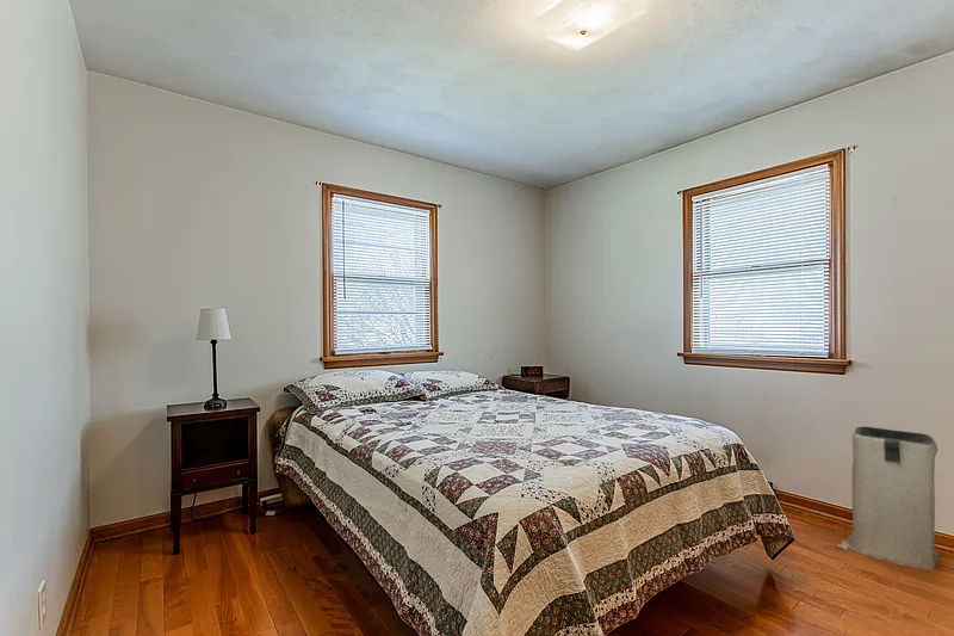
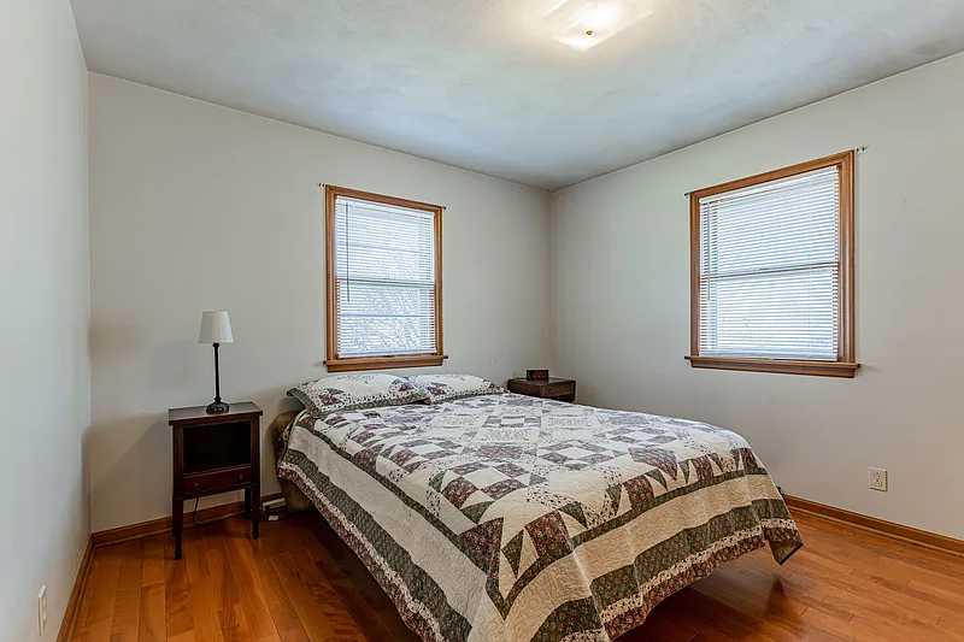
- laundry basket (890, 492)
